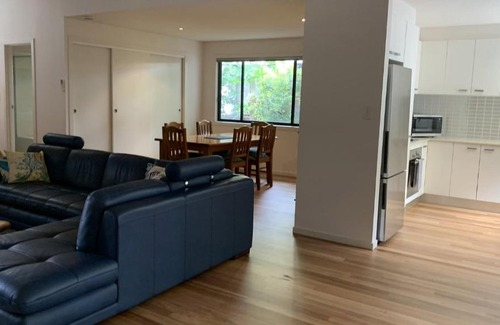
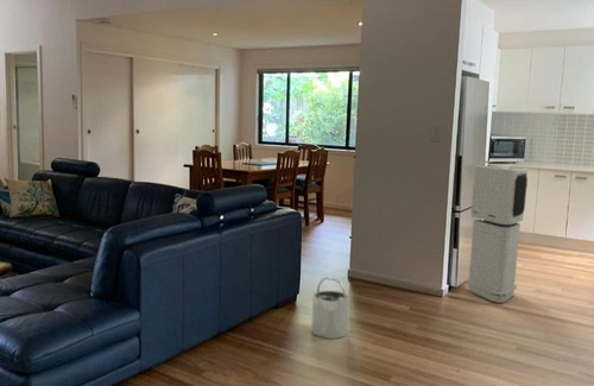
+ bucket (330, 304)
+ air purifier (493, 232)
